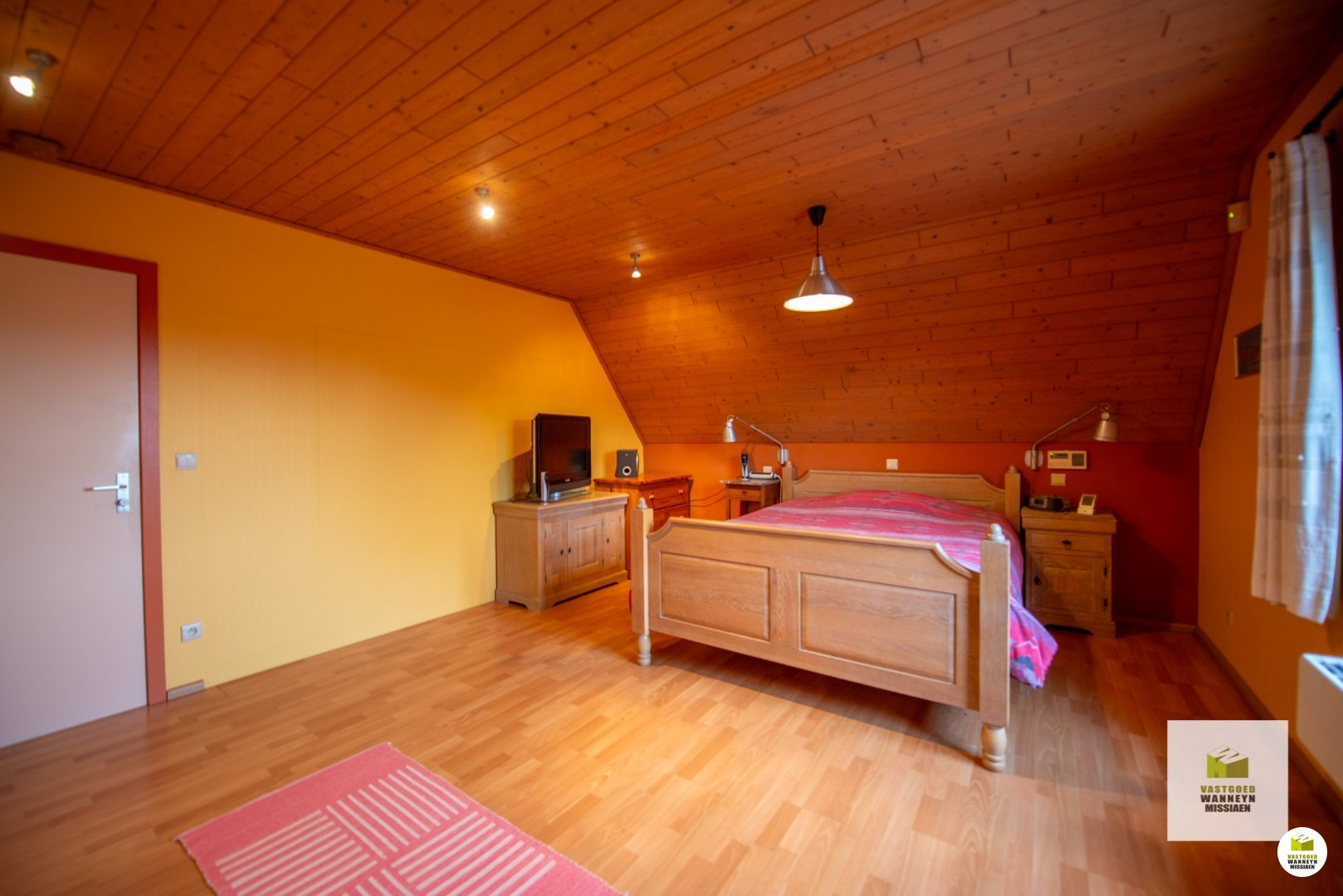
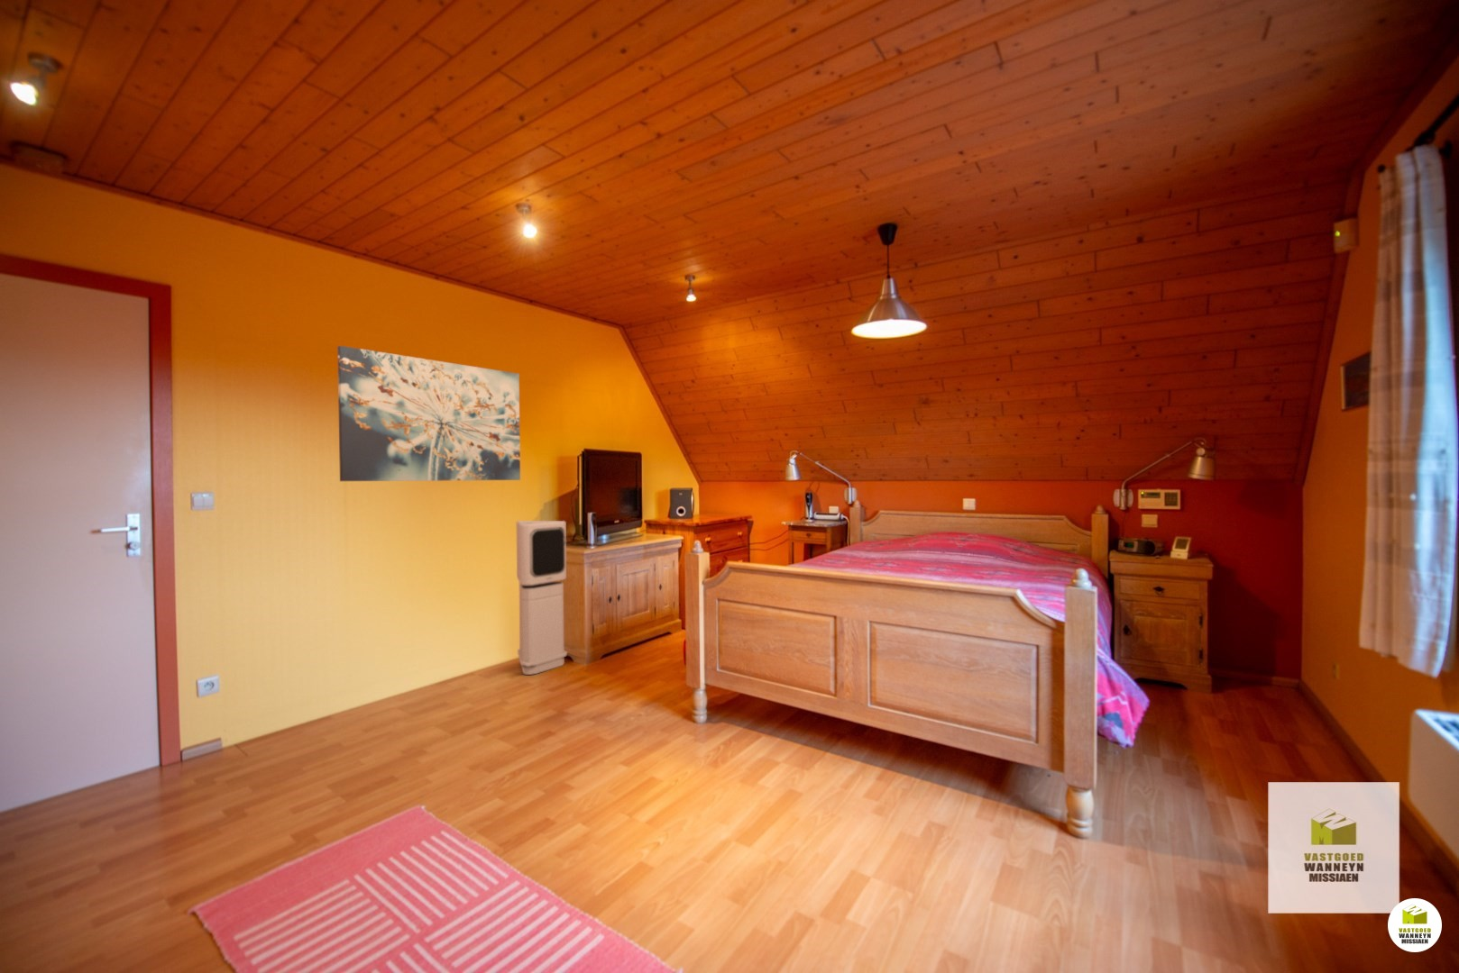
+ air purifier (533, 594)
+ wall art (439, 420)
